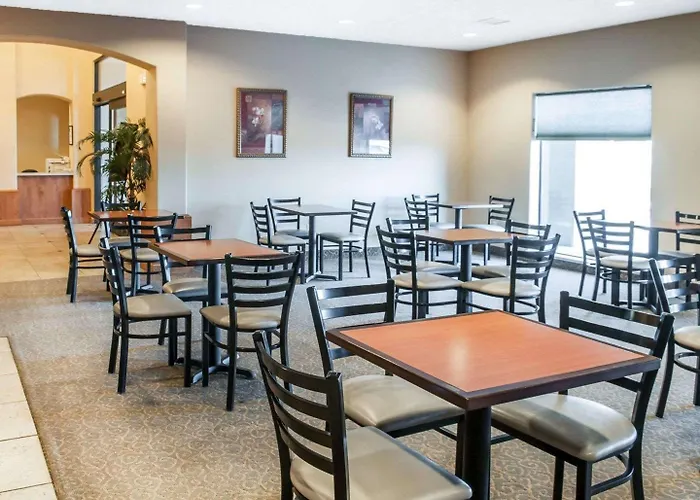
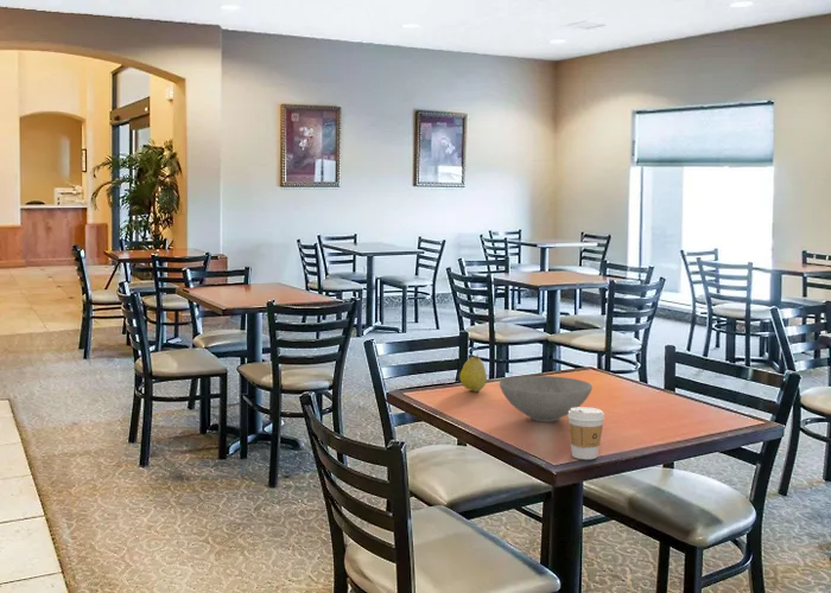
+ fruit (472, 371)
+ coffee cup (585, 432)
+ bowl (544, 401)
